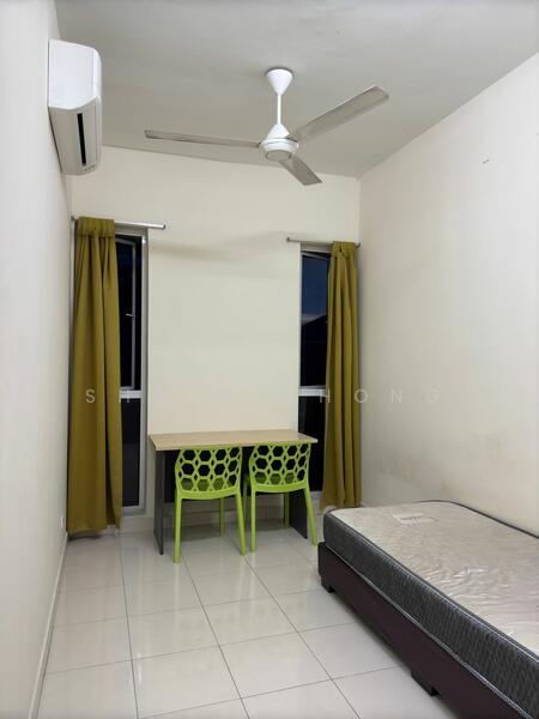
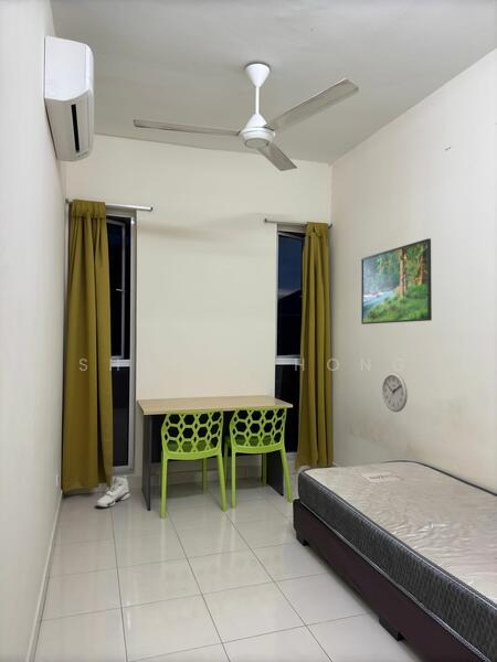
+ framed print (392, 286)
+ sneaker (113, 490)
+ wall clock (393, 392)
